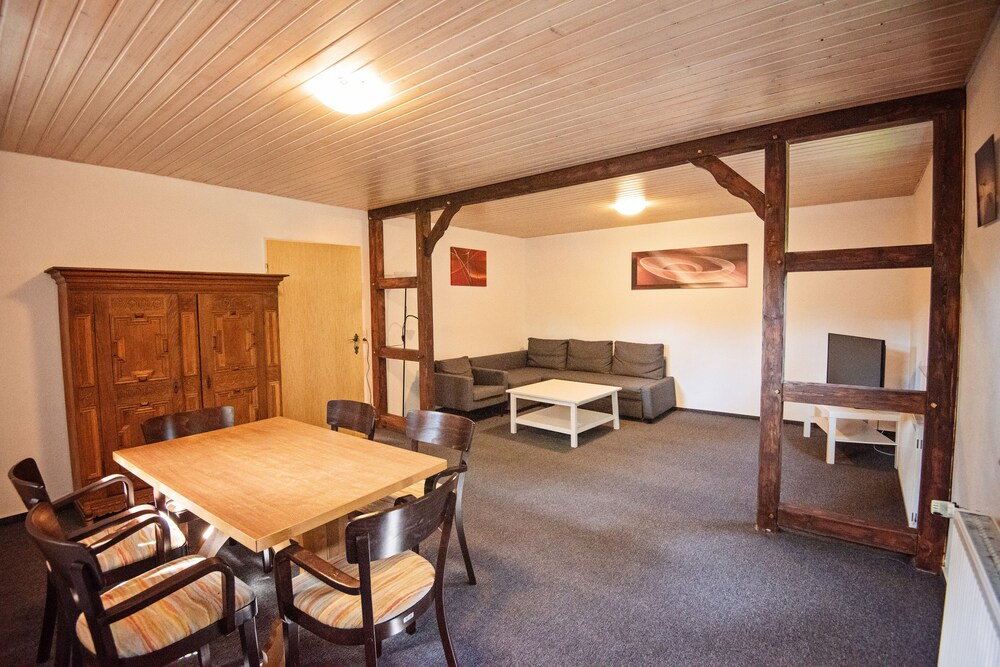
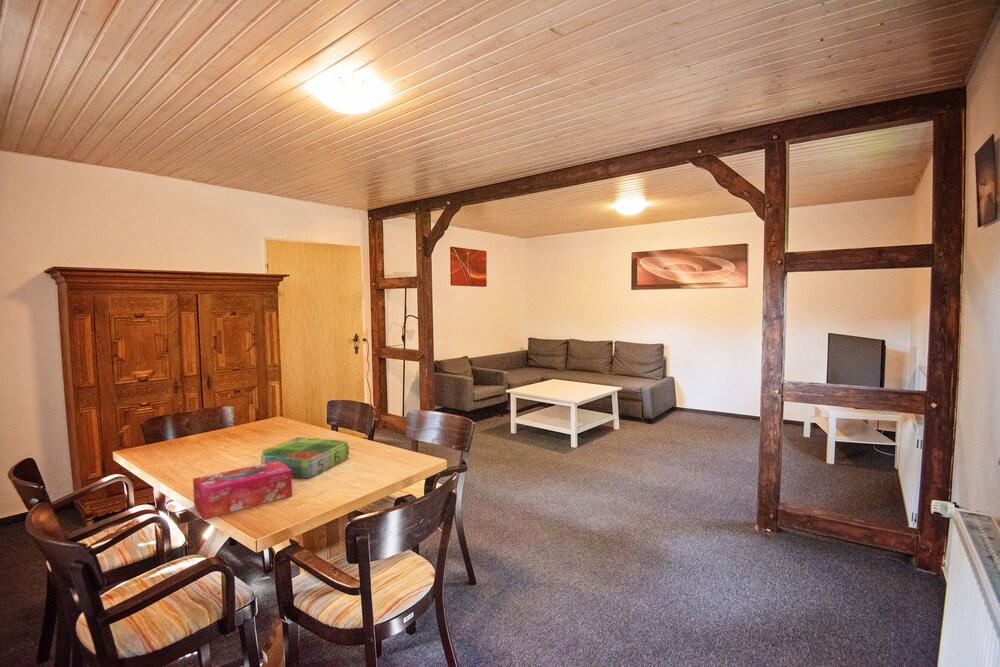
+ board game (303, 455)
+ tissue box (243, 487)
